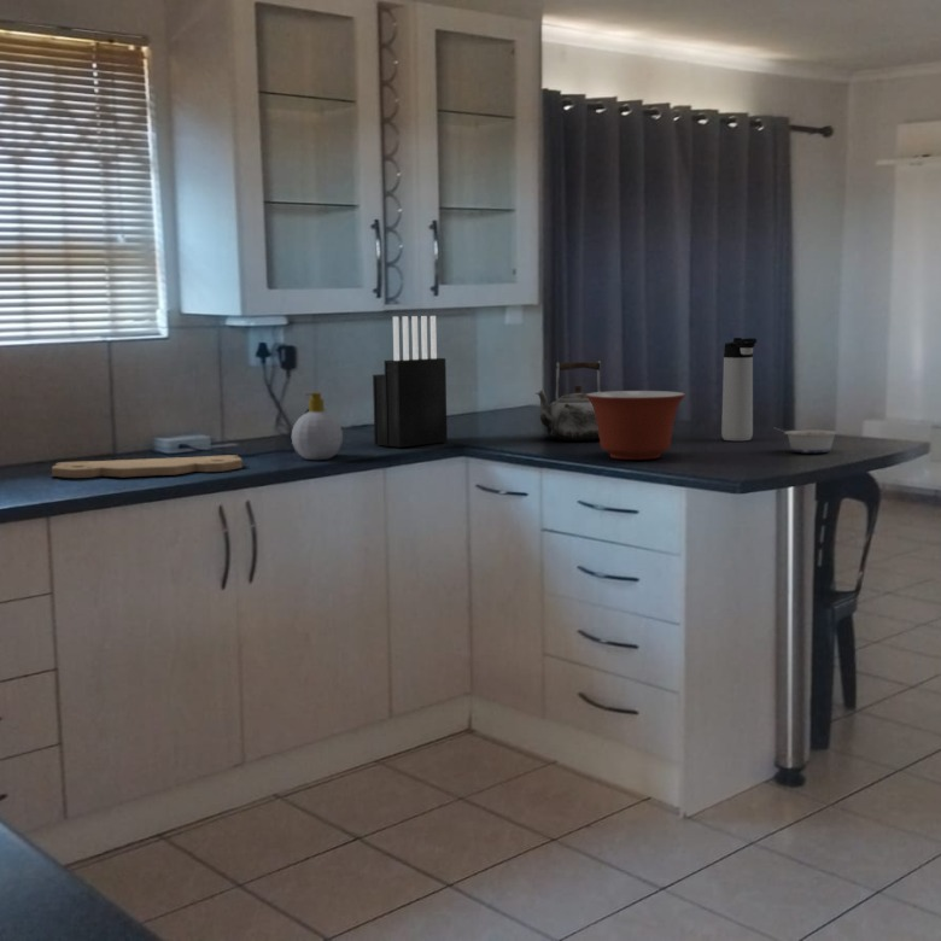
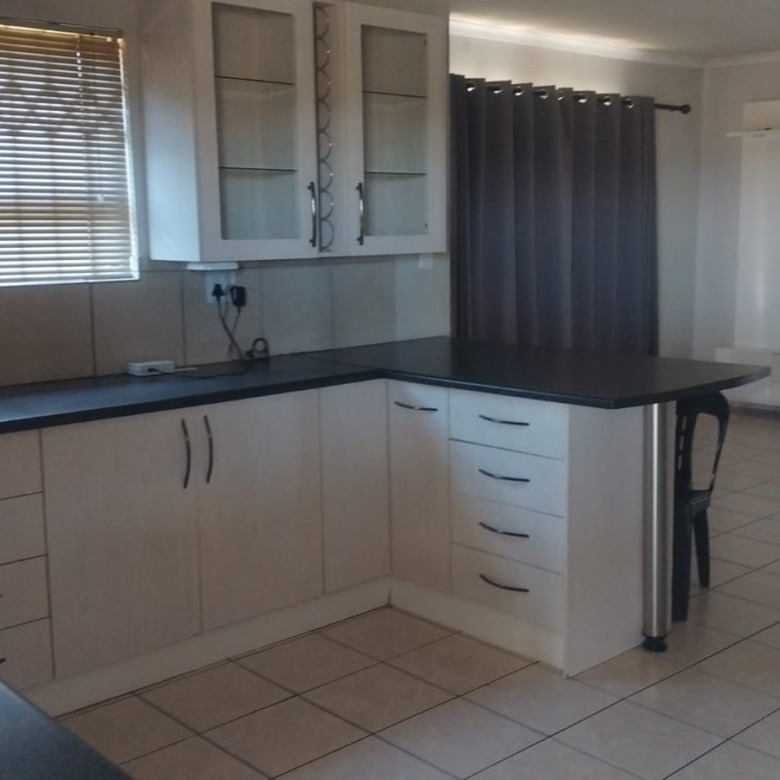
- kettle (571, 399)
- knife block (407, 380)
- cutting board (148, 467)
- soap bottle (316, 425)
- legume (808, 439)
- mixing bowl (635, 425)
- thermos bottle (741, 388)
